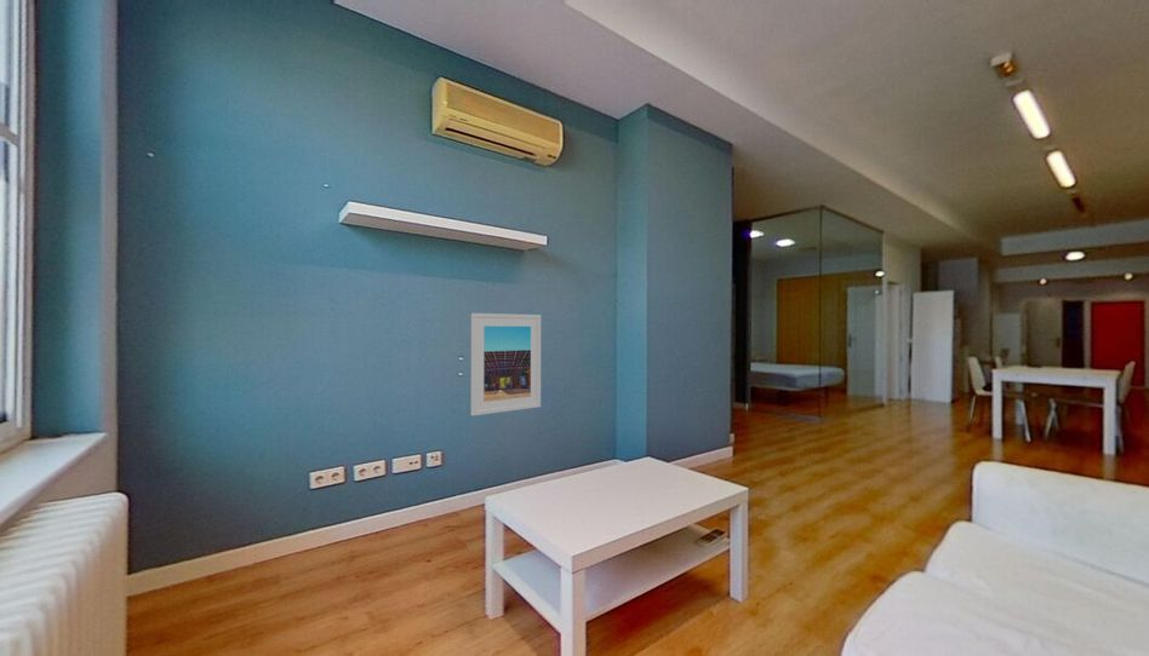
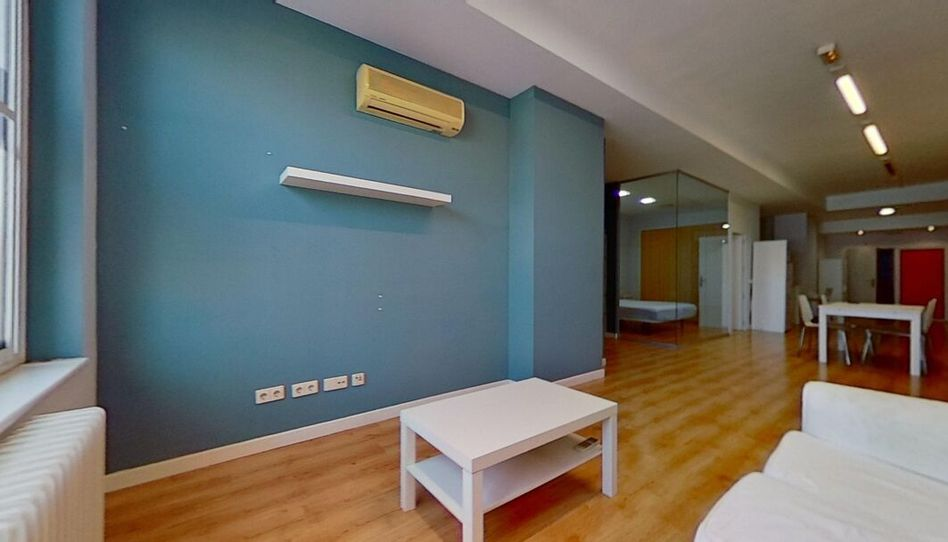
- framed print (507, 362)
